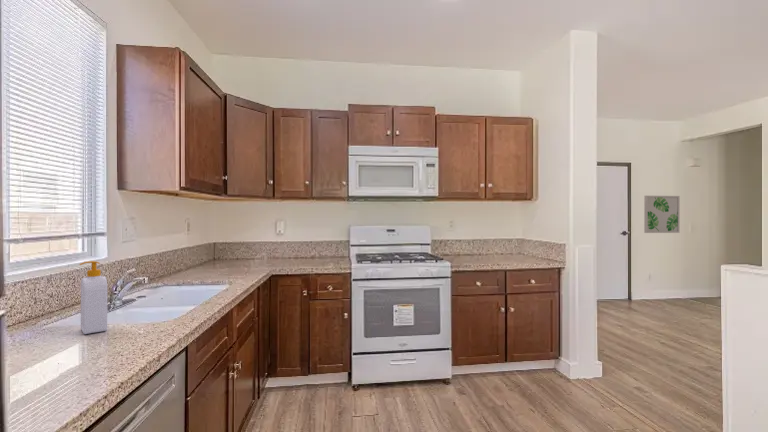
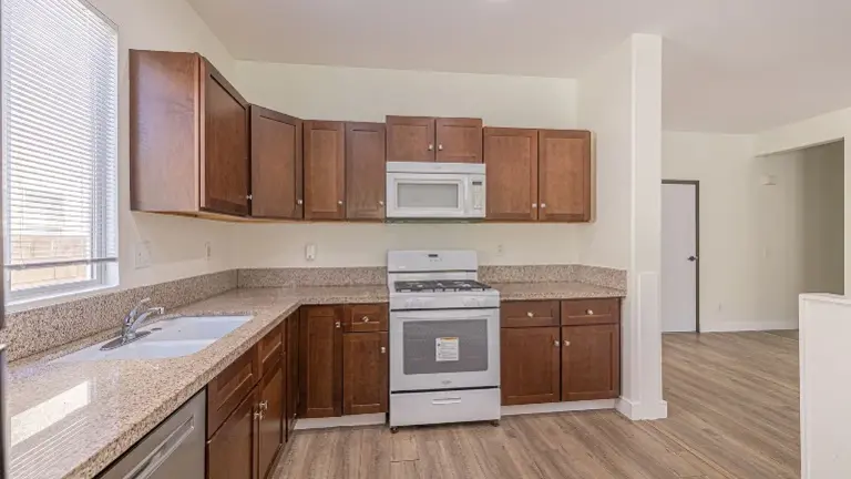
- soap bottle (92, 295)
- wall art (662, 214)
